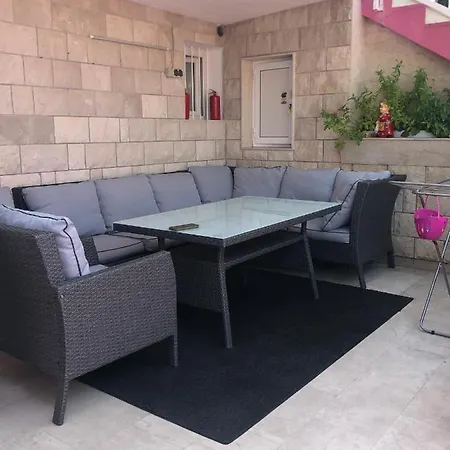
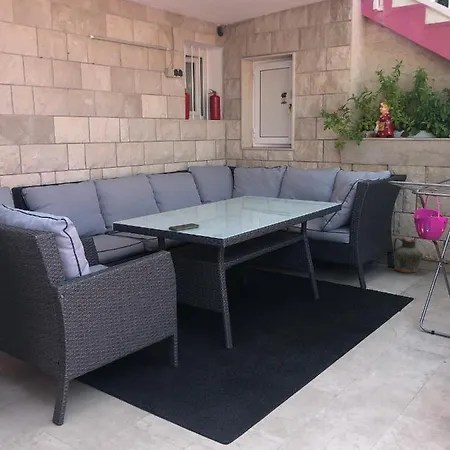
+ ceramic jug (407, 253)
